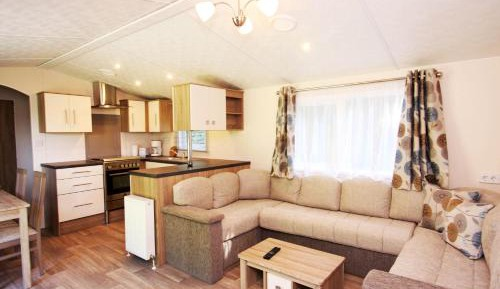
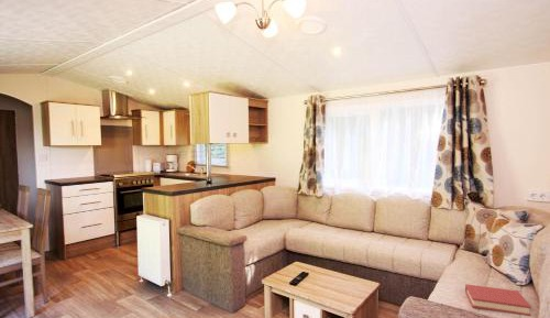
+ hardback book (495, 298)
